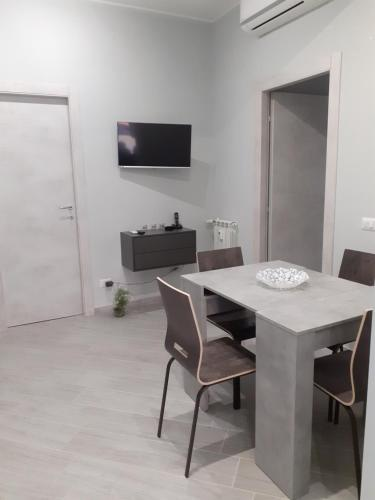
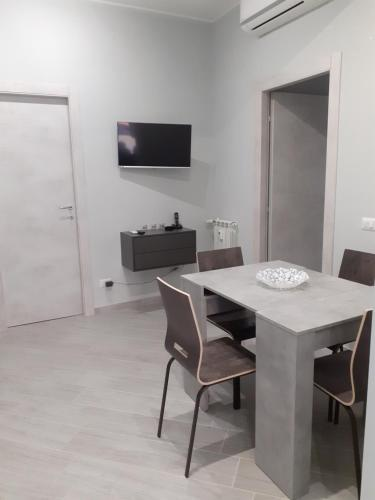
- potted plant (121, 298)
